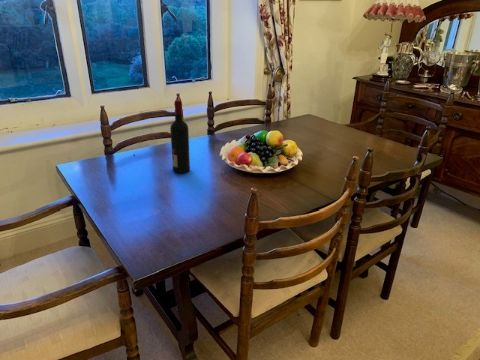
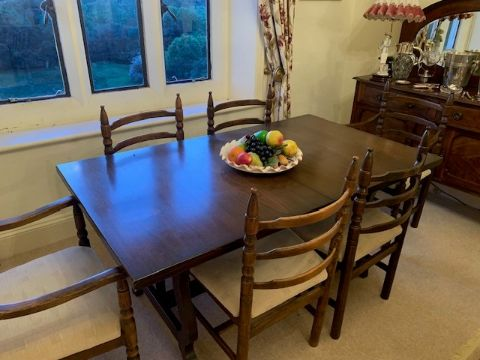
- alcohol (179, 136)
